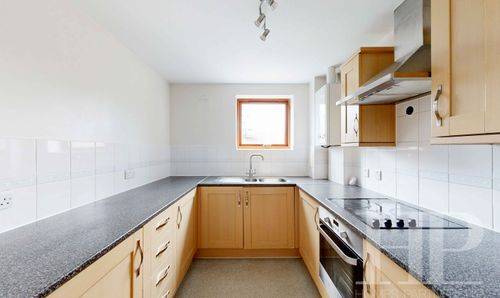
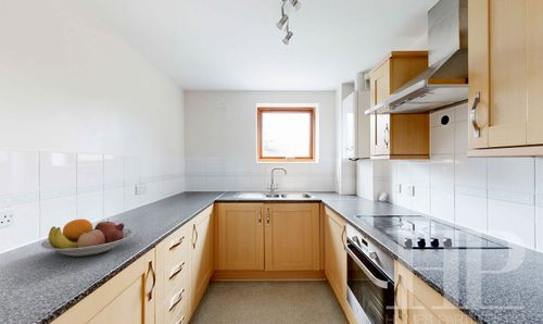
+ fruit bowl (90, 234)
